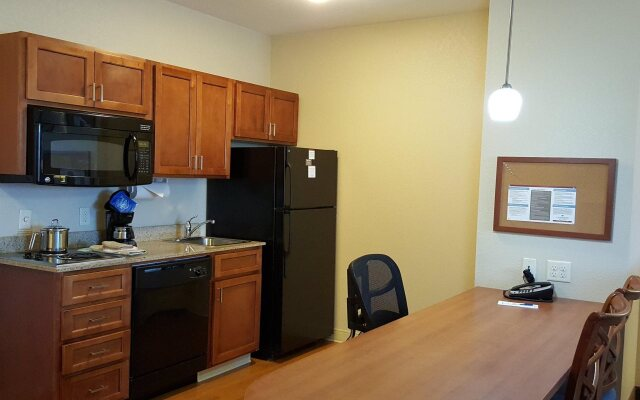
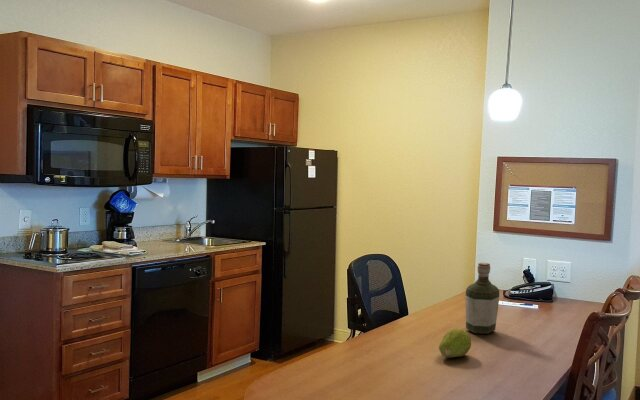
+ bottle (482, 297)
+ fruit (455, 343)
